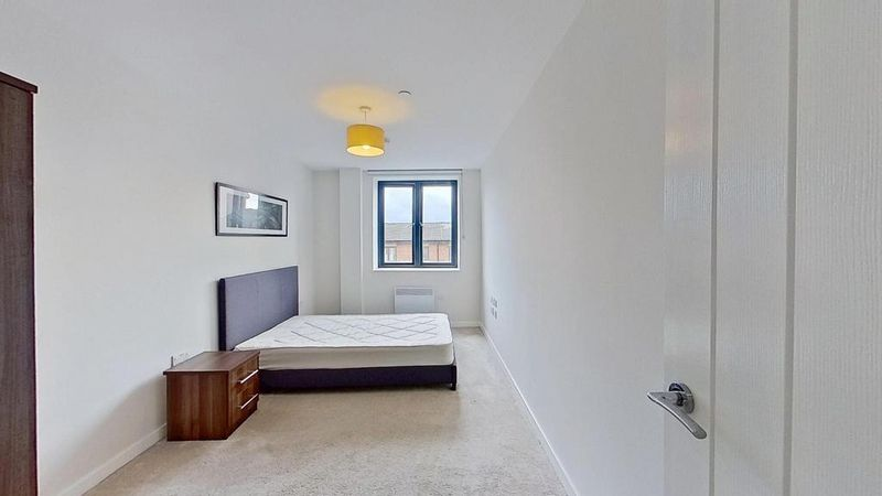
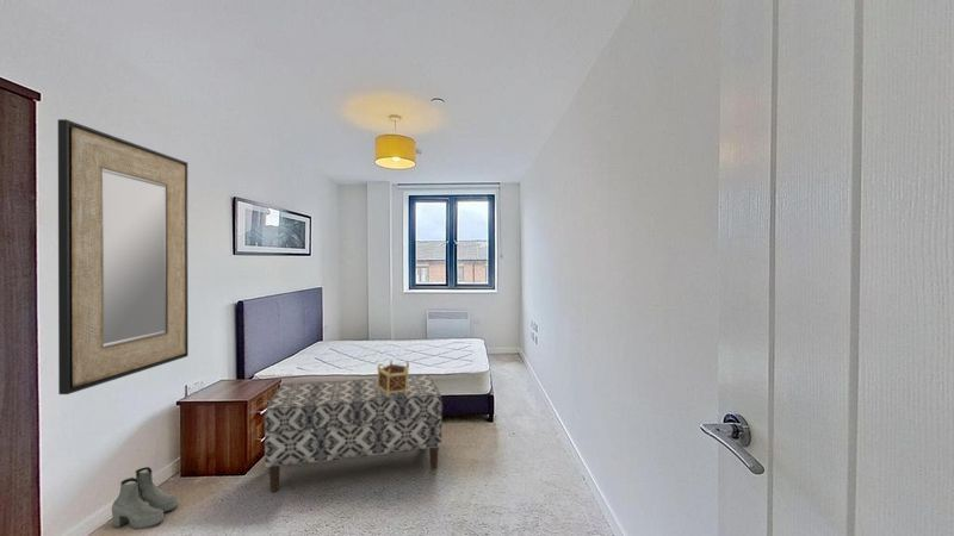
+ bench (358, 426)
+ decorative box (395, 379)
+ boots (145, 496)
+ home mirror (134, 258)
